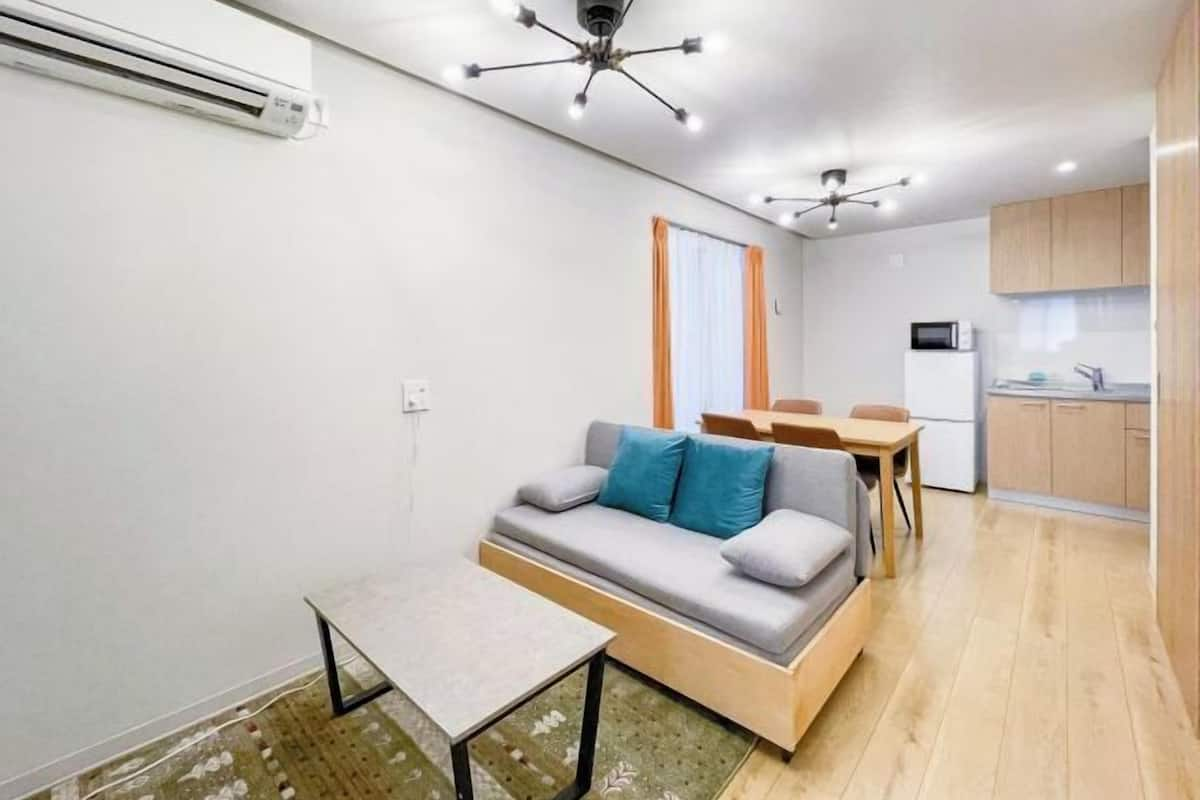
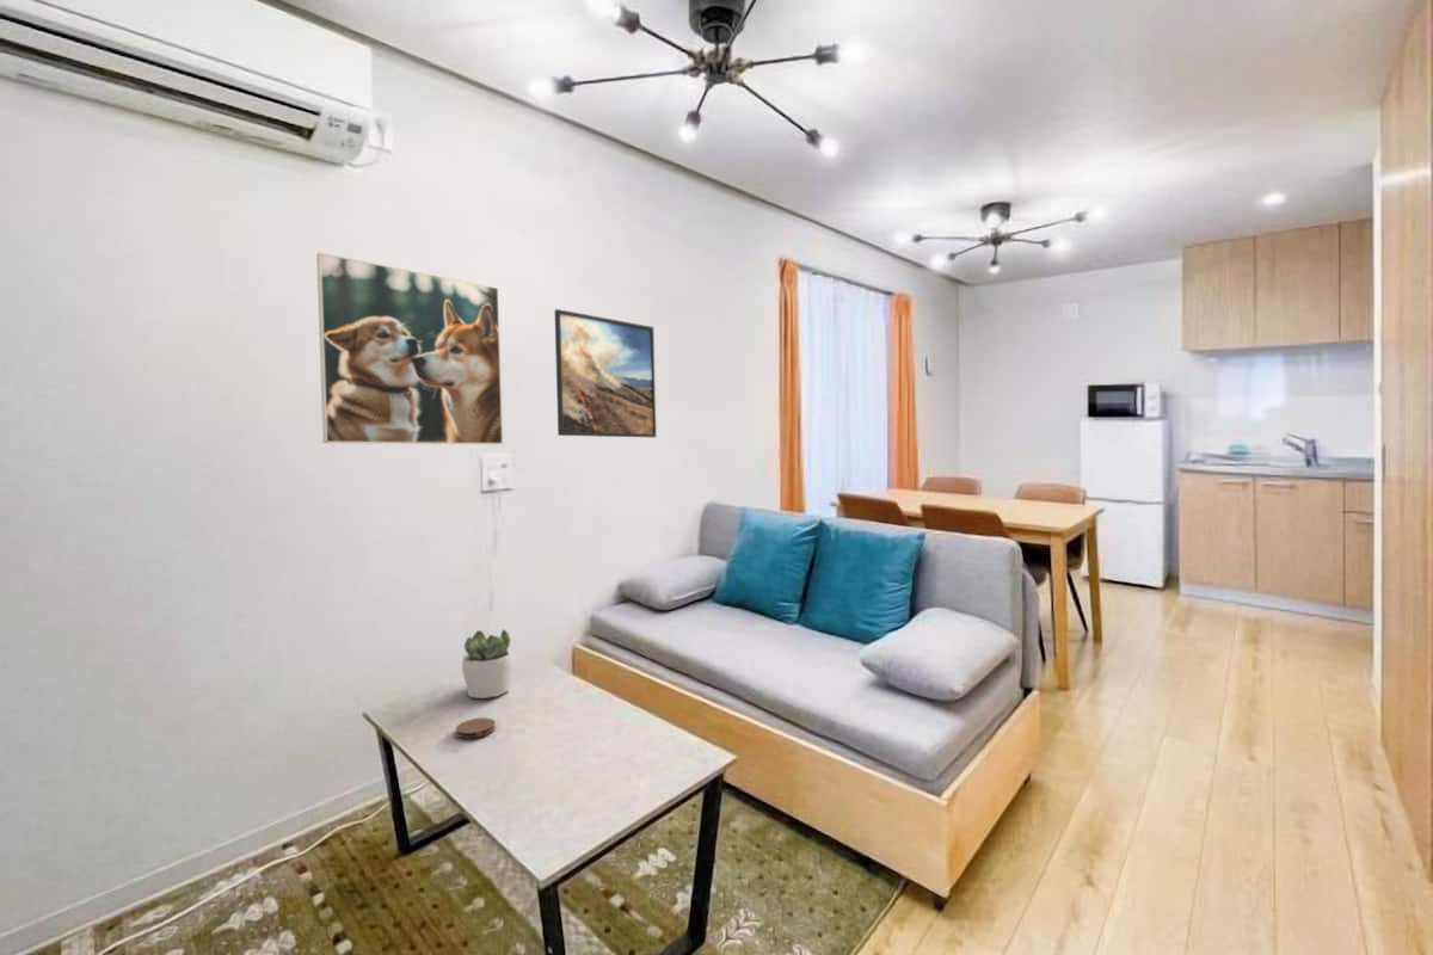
+ succulent plant (487, 661)
+ coaster (475, 727)
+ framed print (608, 377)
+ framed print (418, 358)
